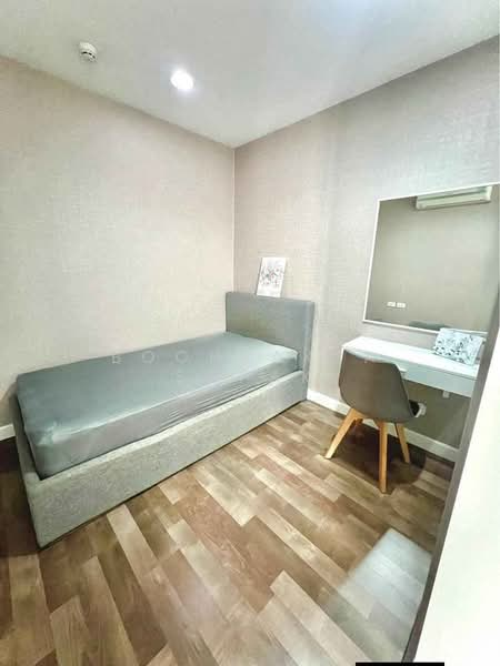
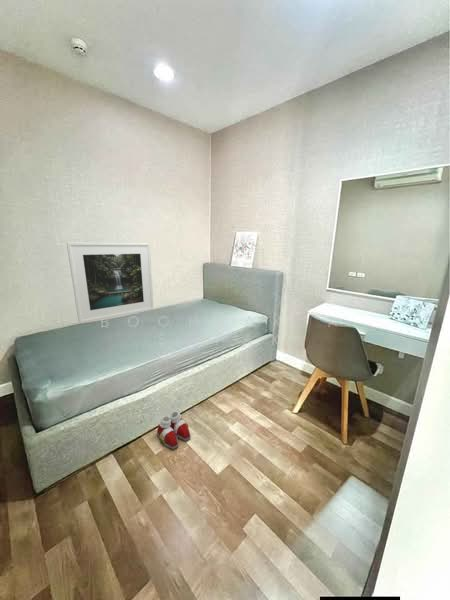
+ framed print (116, 280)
+ slippers (174, 427)
